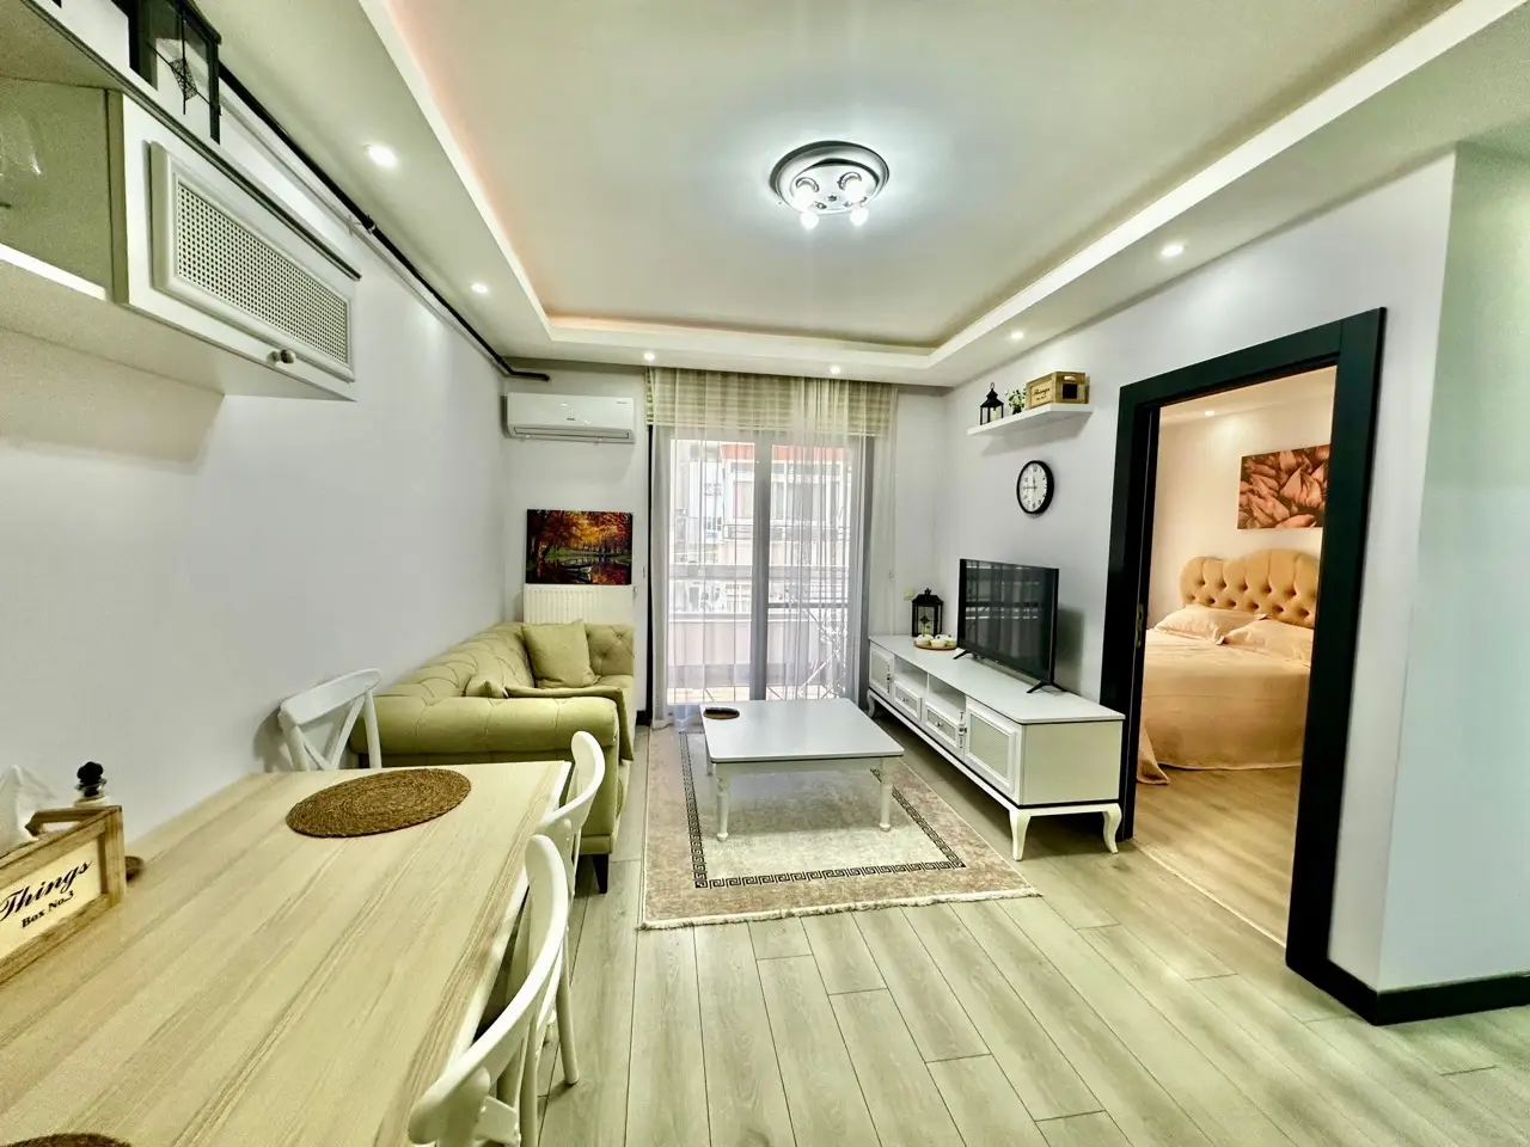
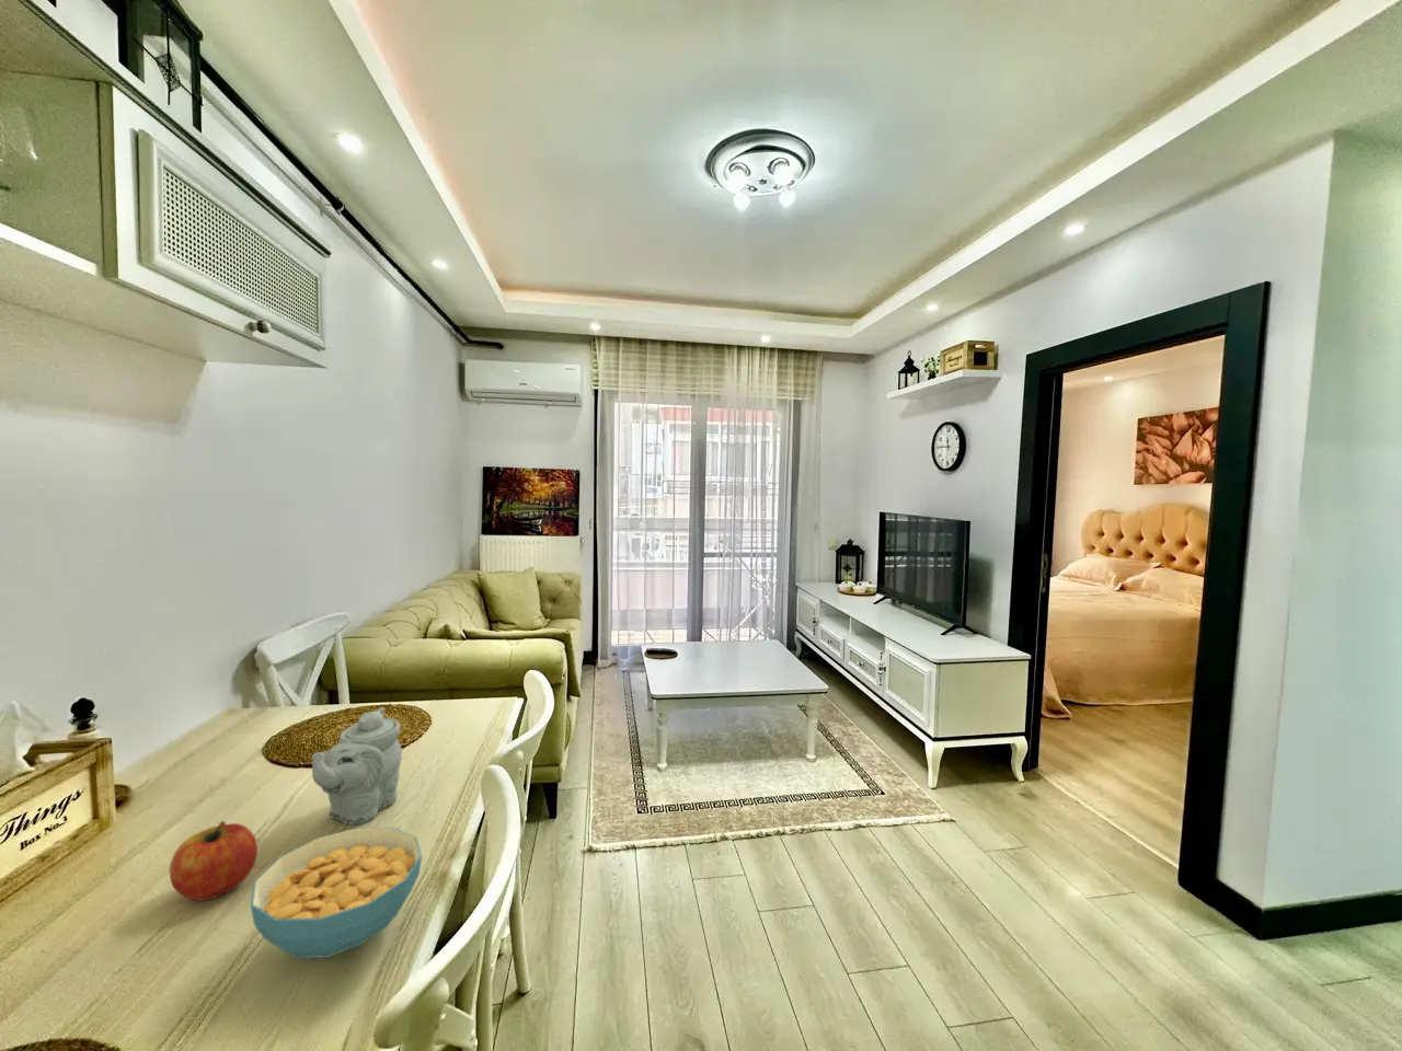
+ cereal bowl (341, 902)
+ teapot (354, 765)
+ fruit (214, 857)
